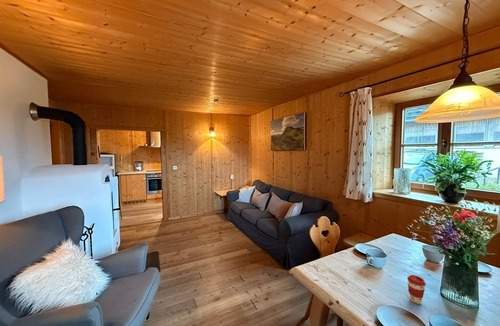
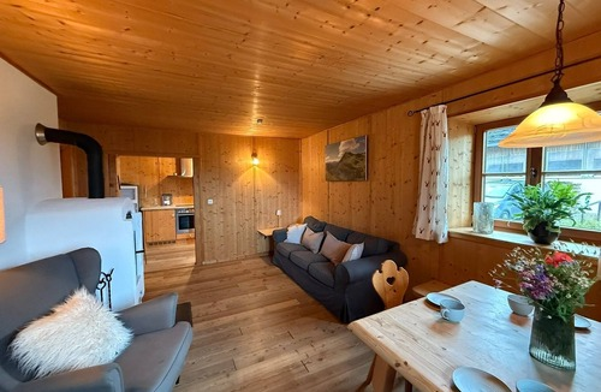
- coffee cup (416, 289)
